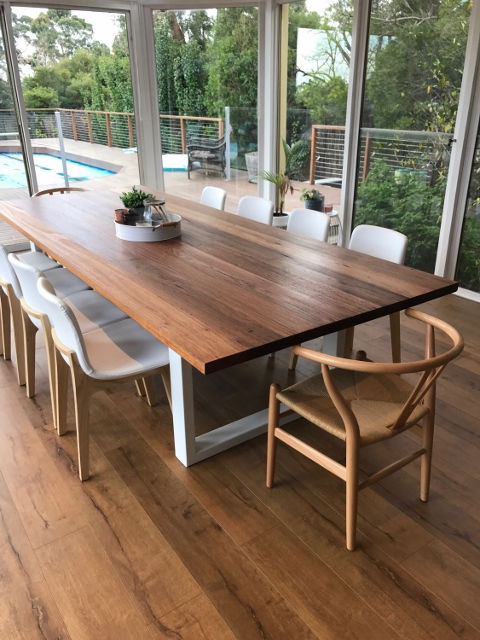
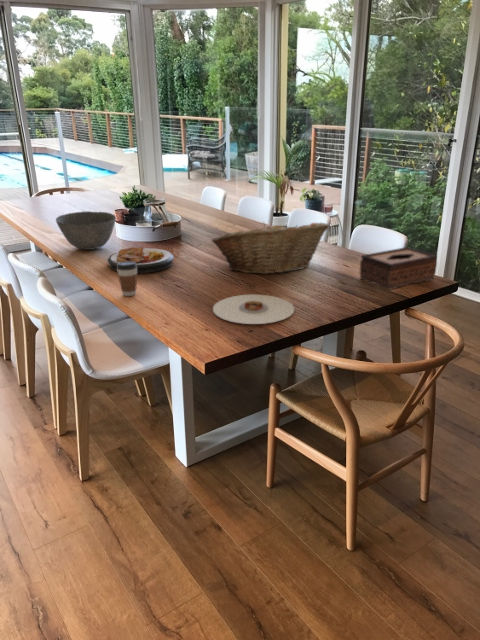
+ plate (140, 257)
+ bowl (87, 232)
+ coffee cup (127, 278)
+ fruit basket (270, 242)
+ plate (253, 305)
+ tissue box (397, 267)
